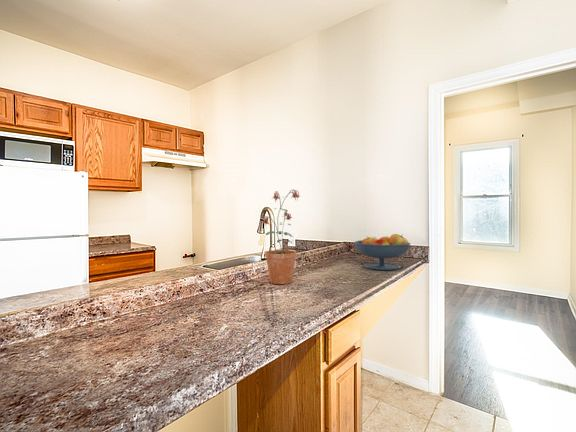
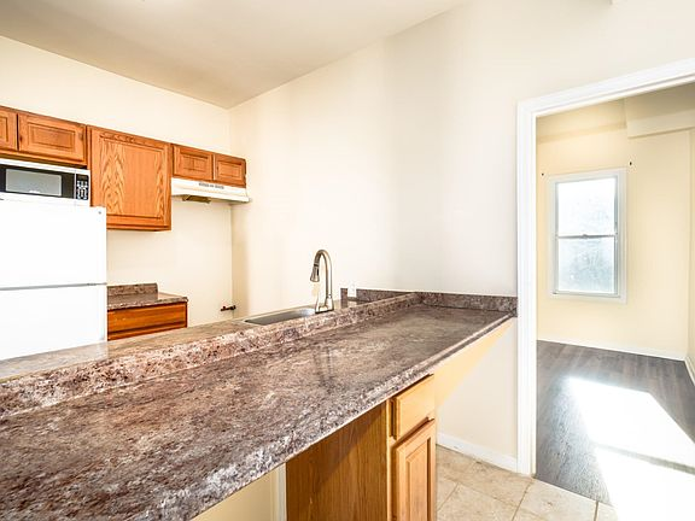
- potted plant (280, 233)
- fruit bowl (381, 250)
